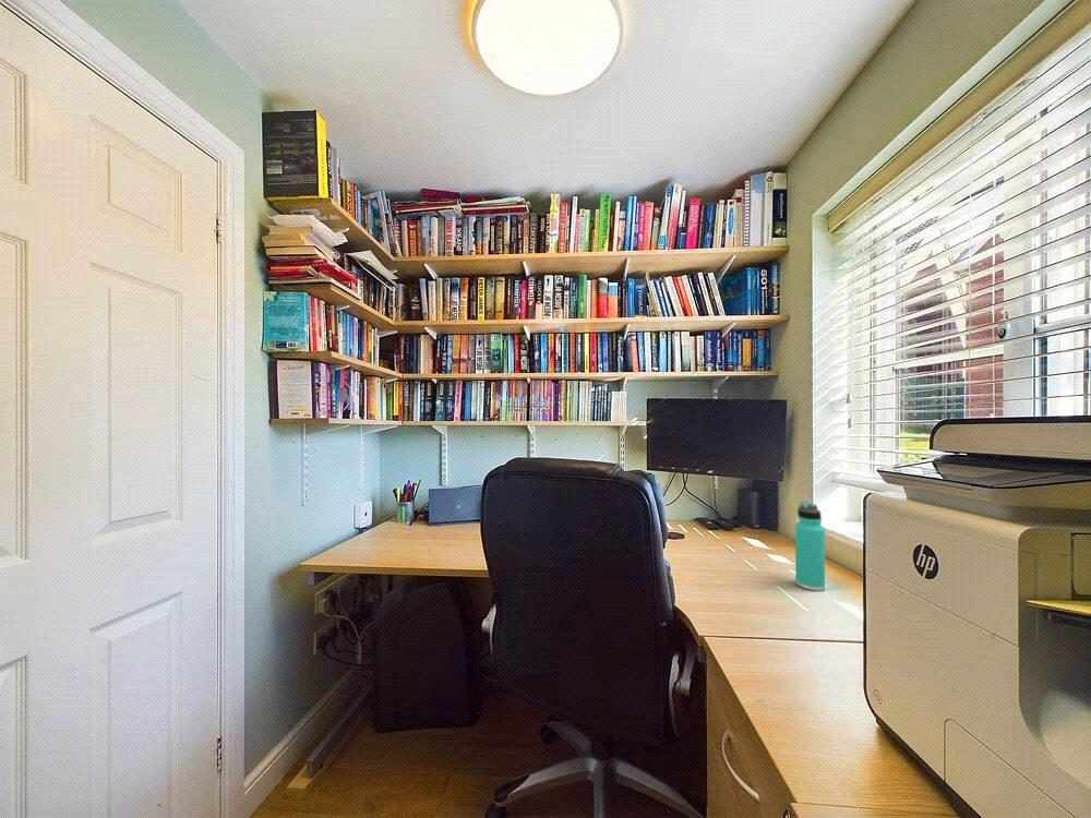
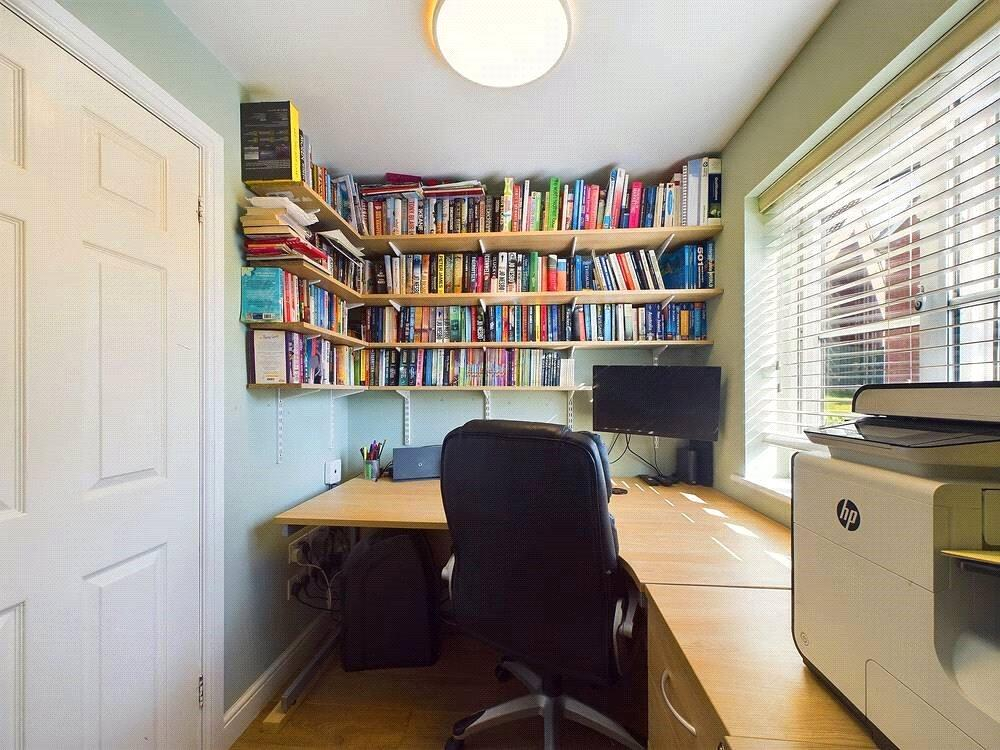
- thermos bottle (810, 544)
